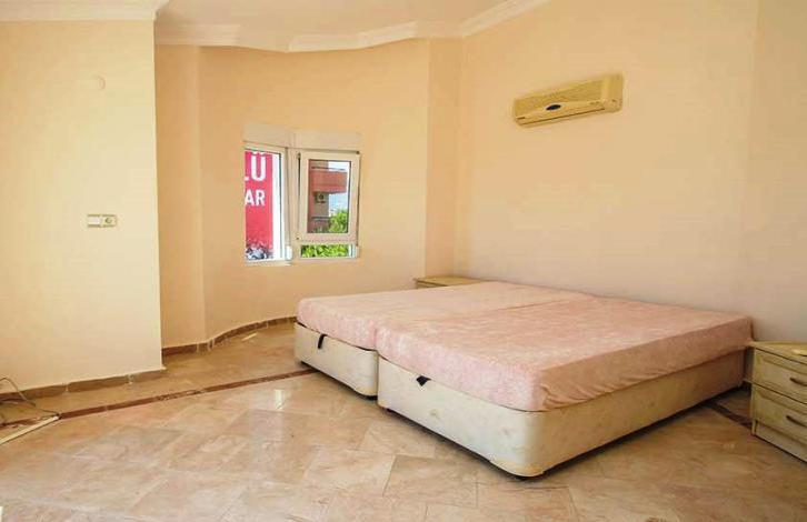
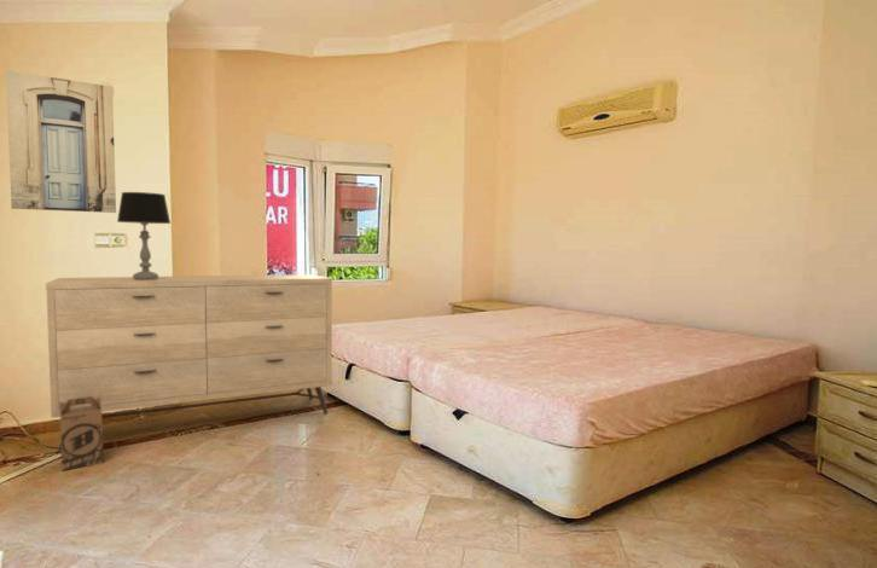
+ dresser (203, 350)
+ table lamp (144, 236)
+ wall art (63, 145)
+ cardboard box (81, 430)
